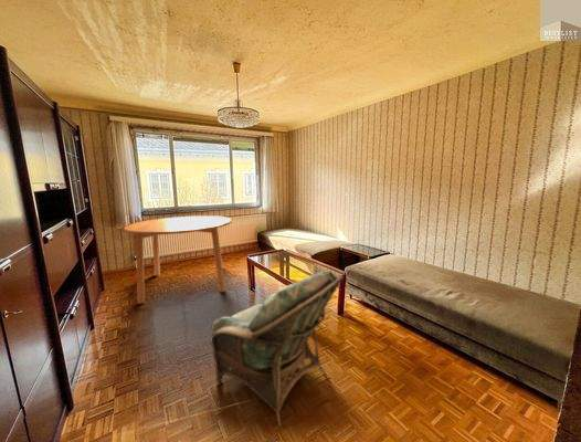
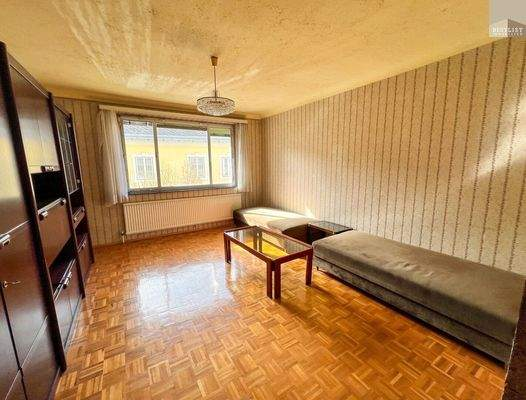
- armchair (276, 325)
- dining table (184, 232)
